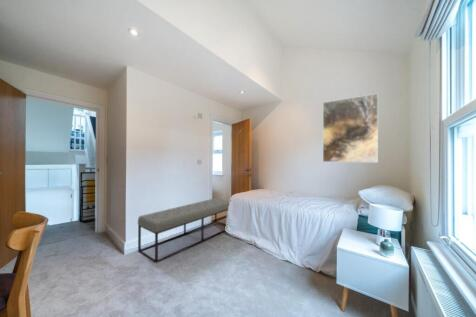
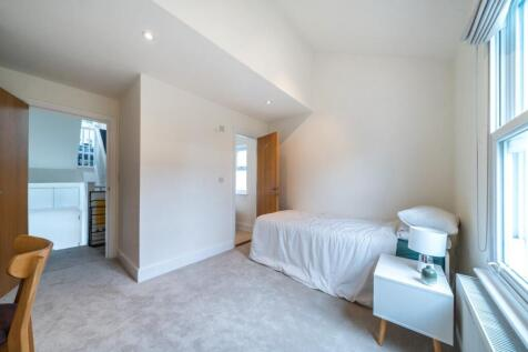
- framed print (348, 130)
- bench (193, 221)
